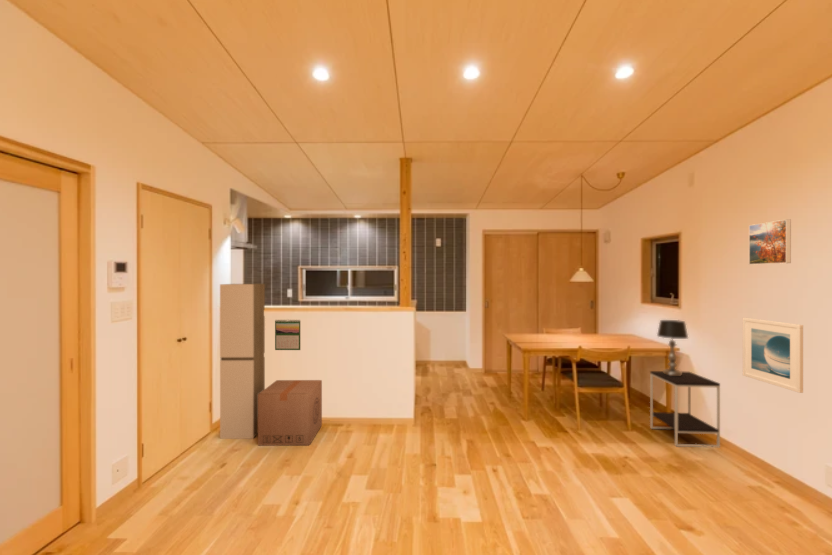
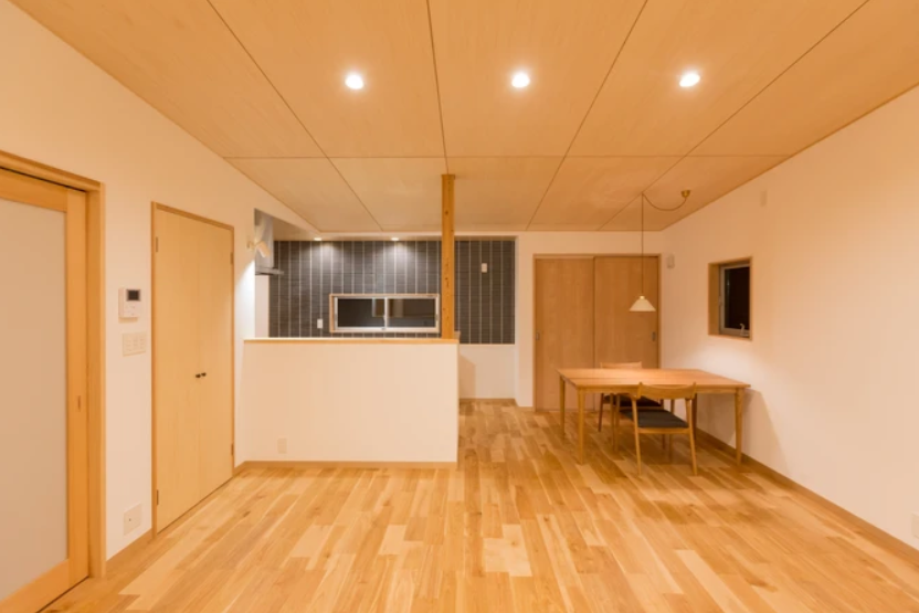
- cardboard box (291, 410)
- side table (688, 407)
- table lamp (672, 347)
- cabinet (243, 358)
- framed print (768, 243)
- calendar (287, 334)
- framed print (770, 352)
